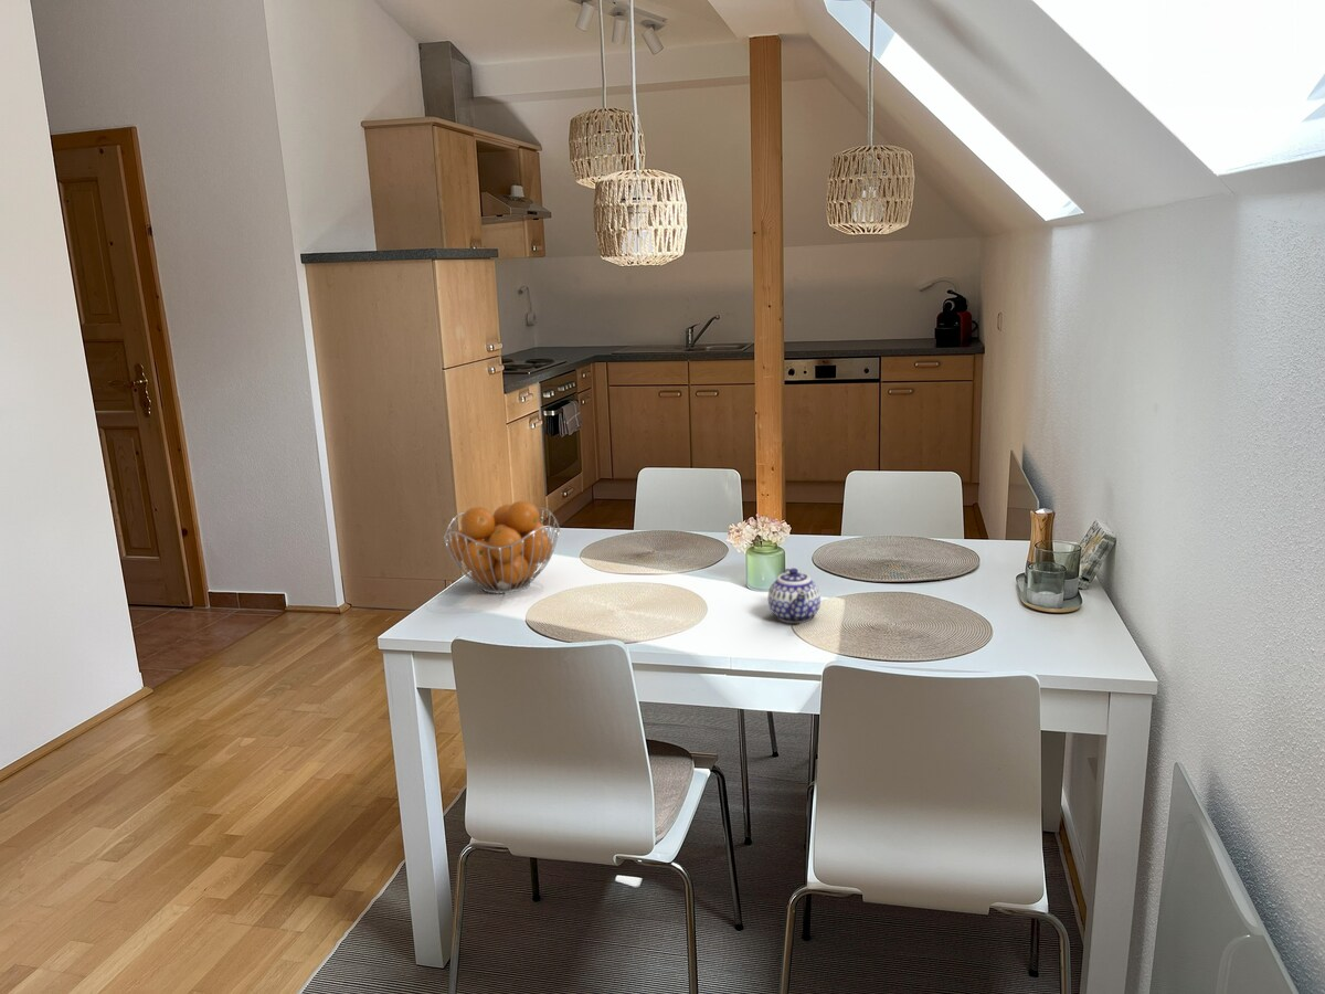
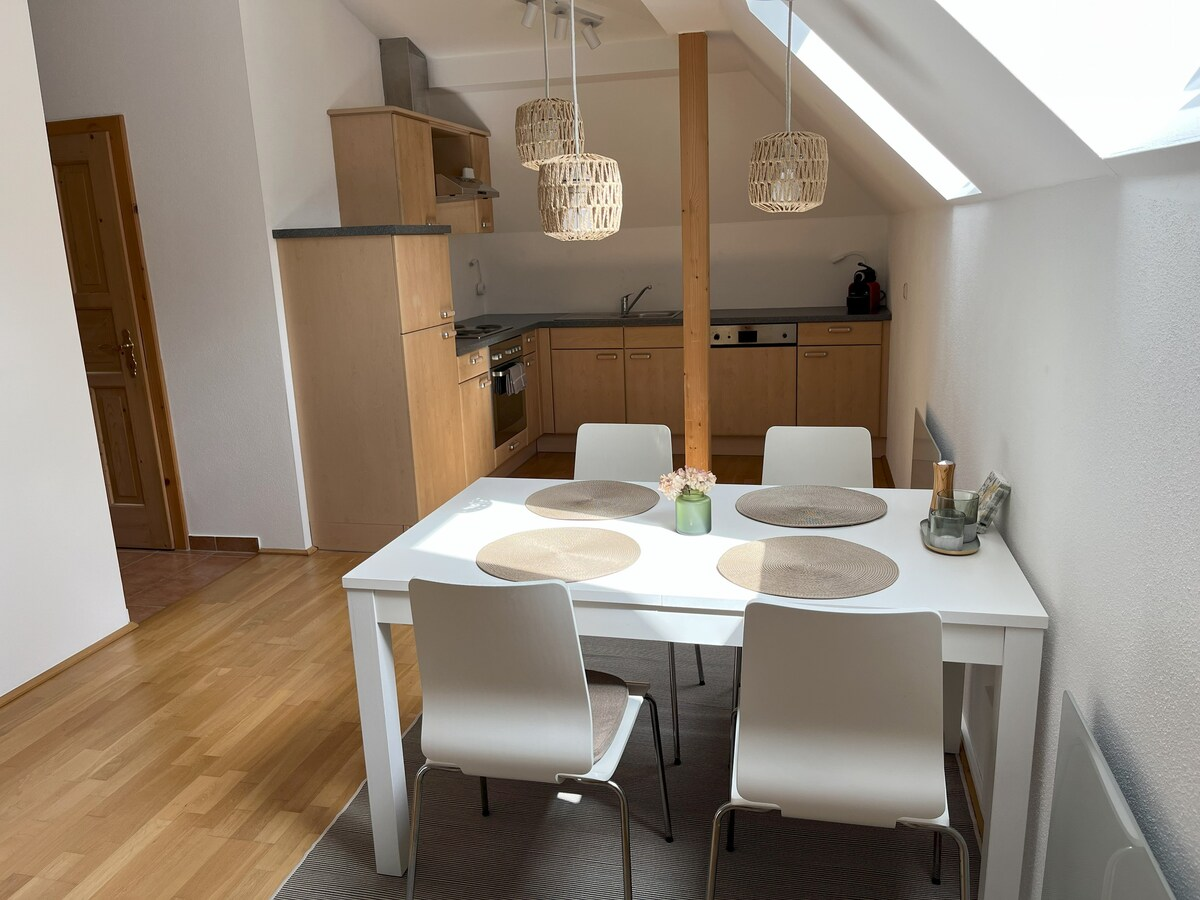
- teapot (794, 593)
- fruit basket (502, 544)
